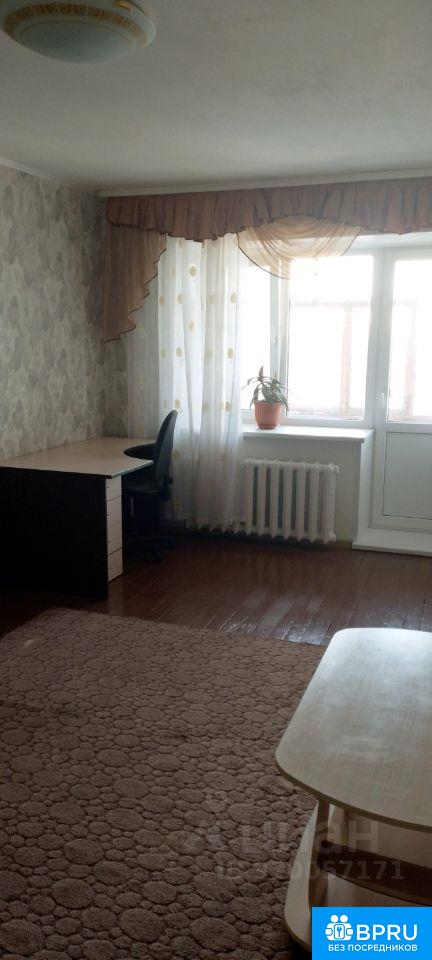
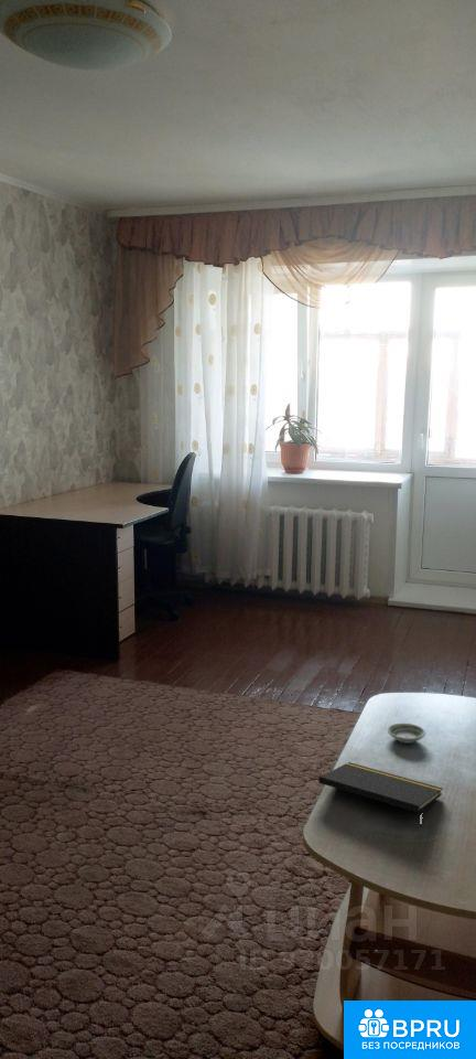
+ saucer (405, 735)
+ notepad (380, 785)
